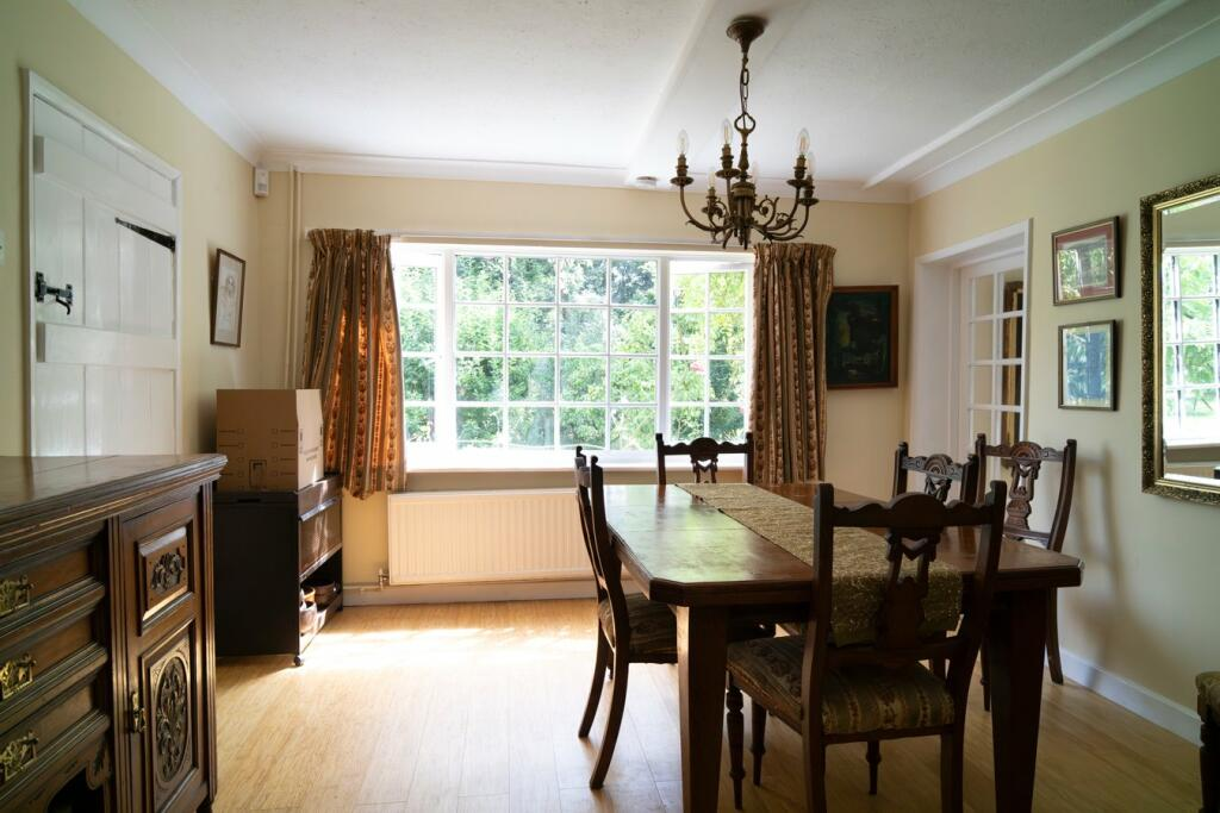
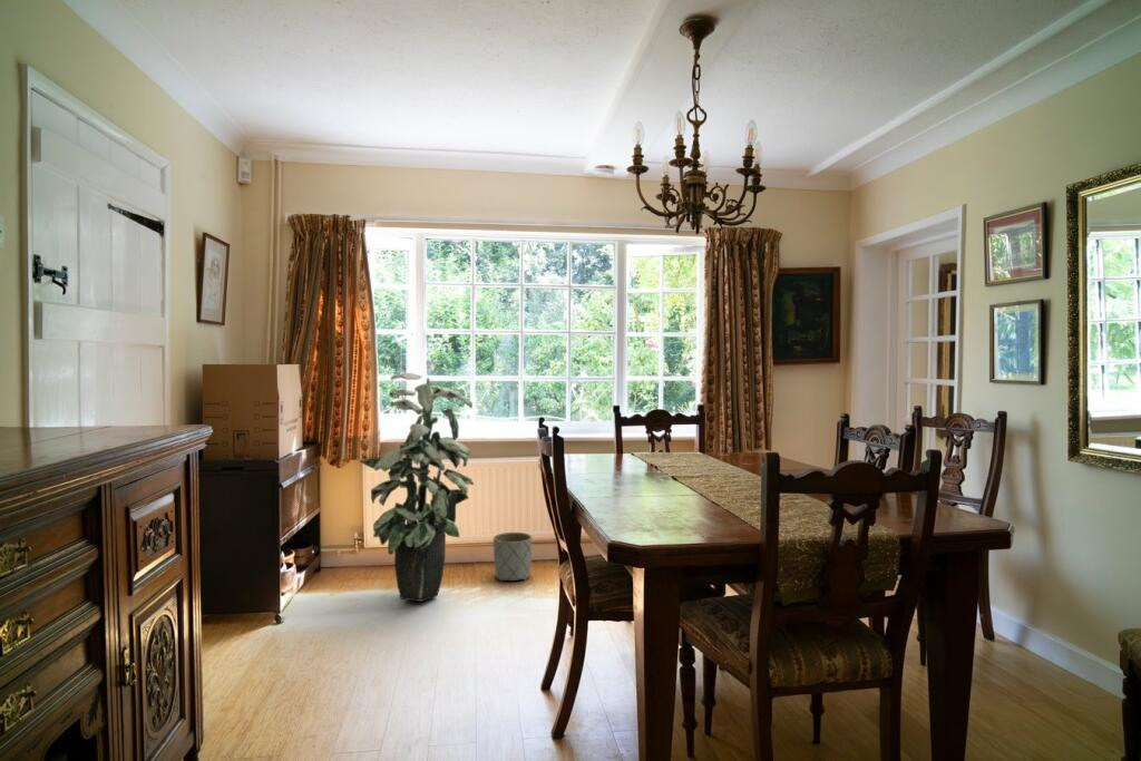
+ indoor plant (416, 484)
+ planter (513, 556)
